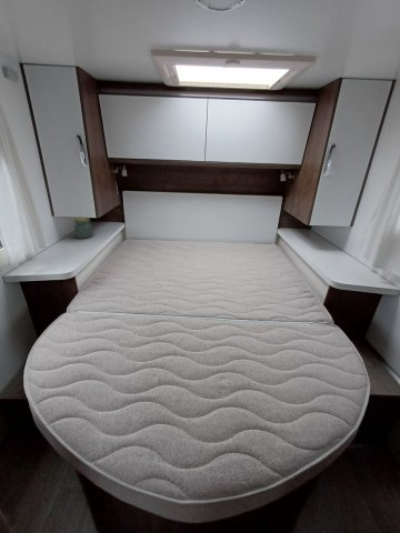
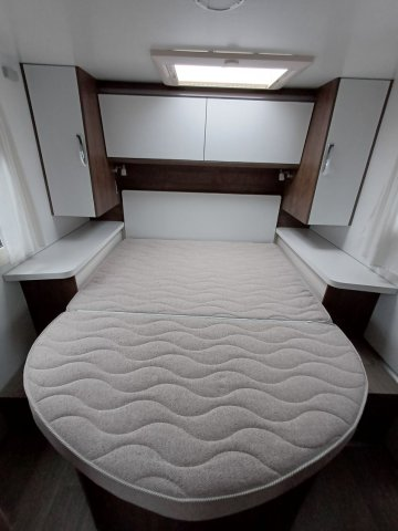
- jar (82, 227)
